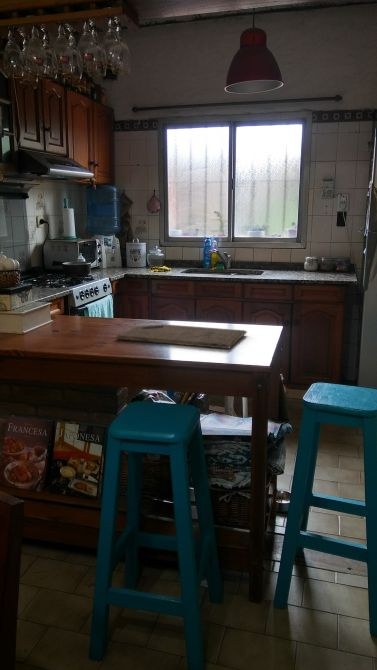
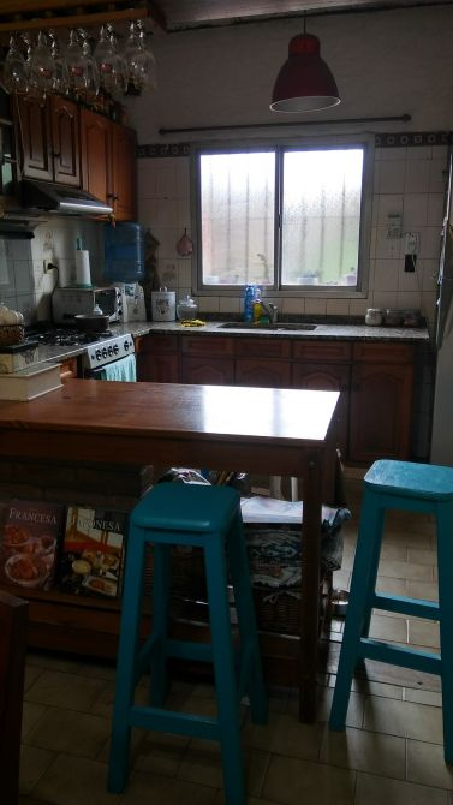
- cutting board (182, 334)
